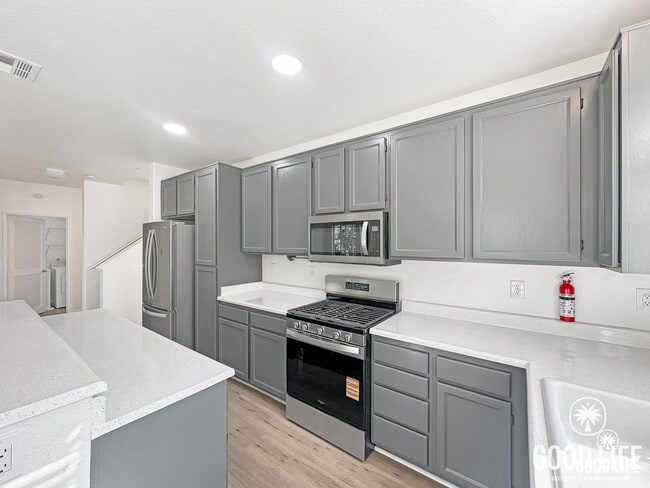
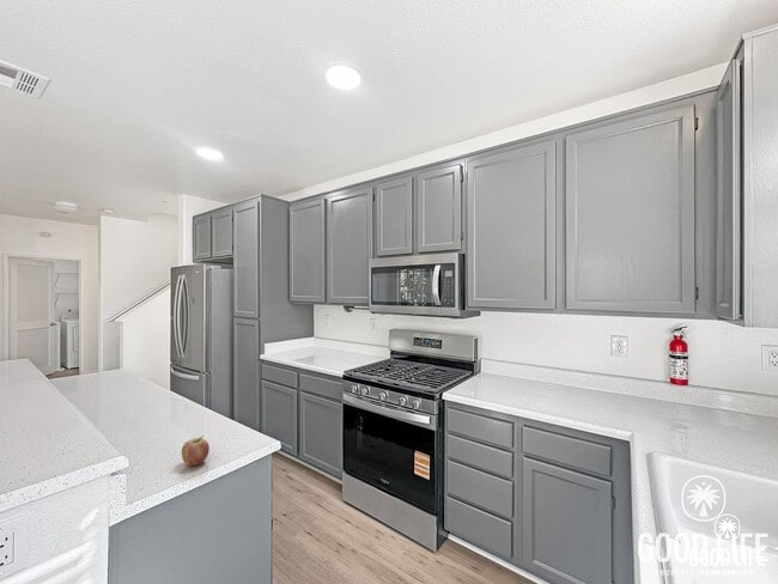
+ fruit (195, 450)
